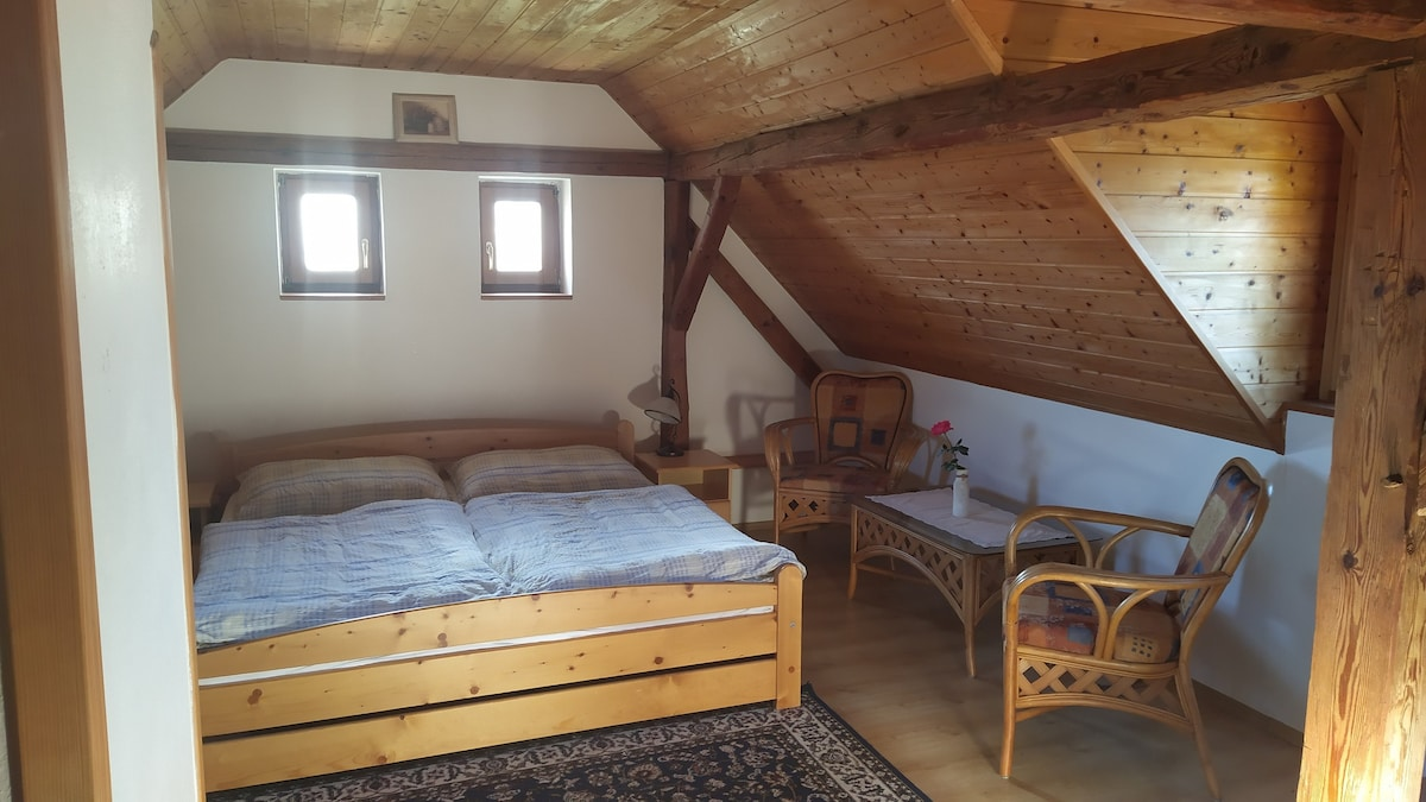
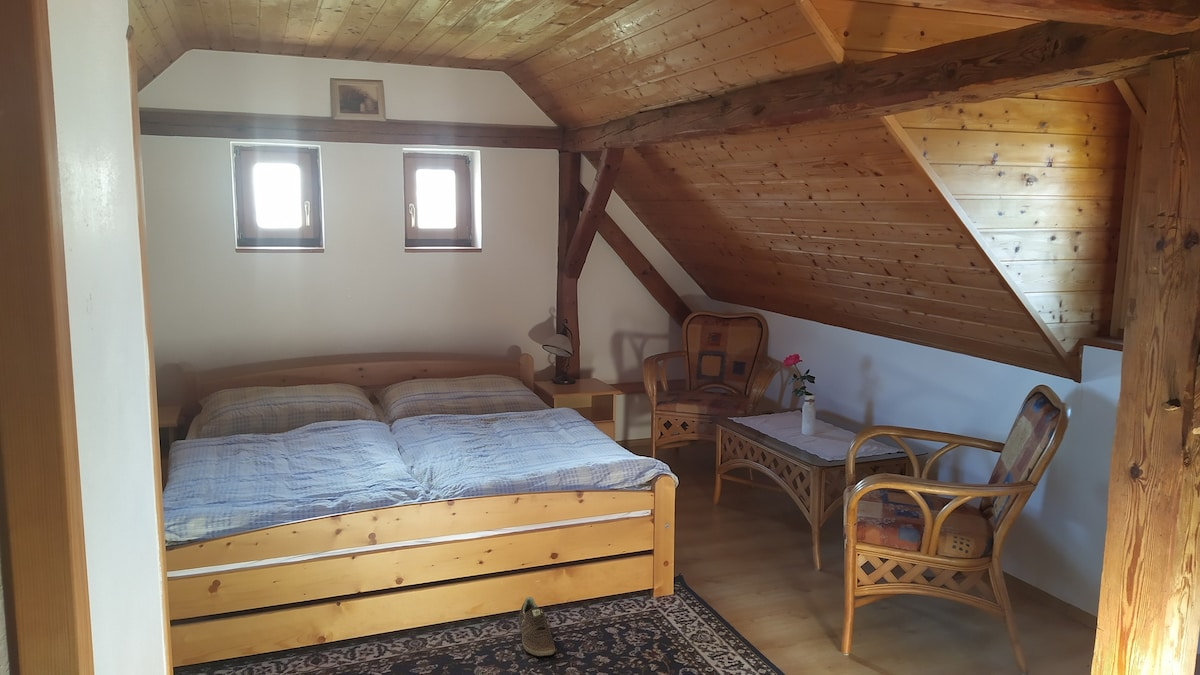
+ sneaker (534, 625)
